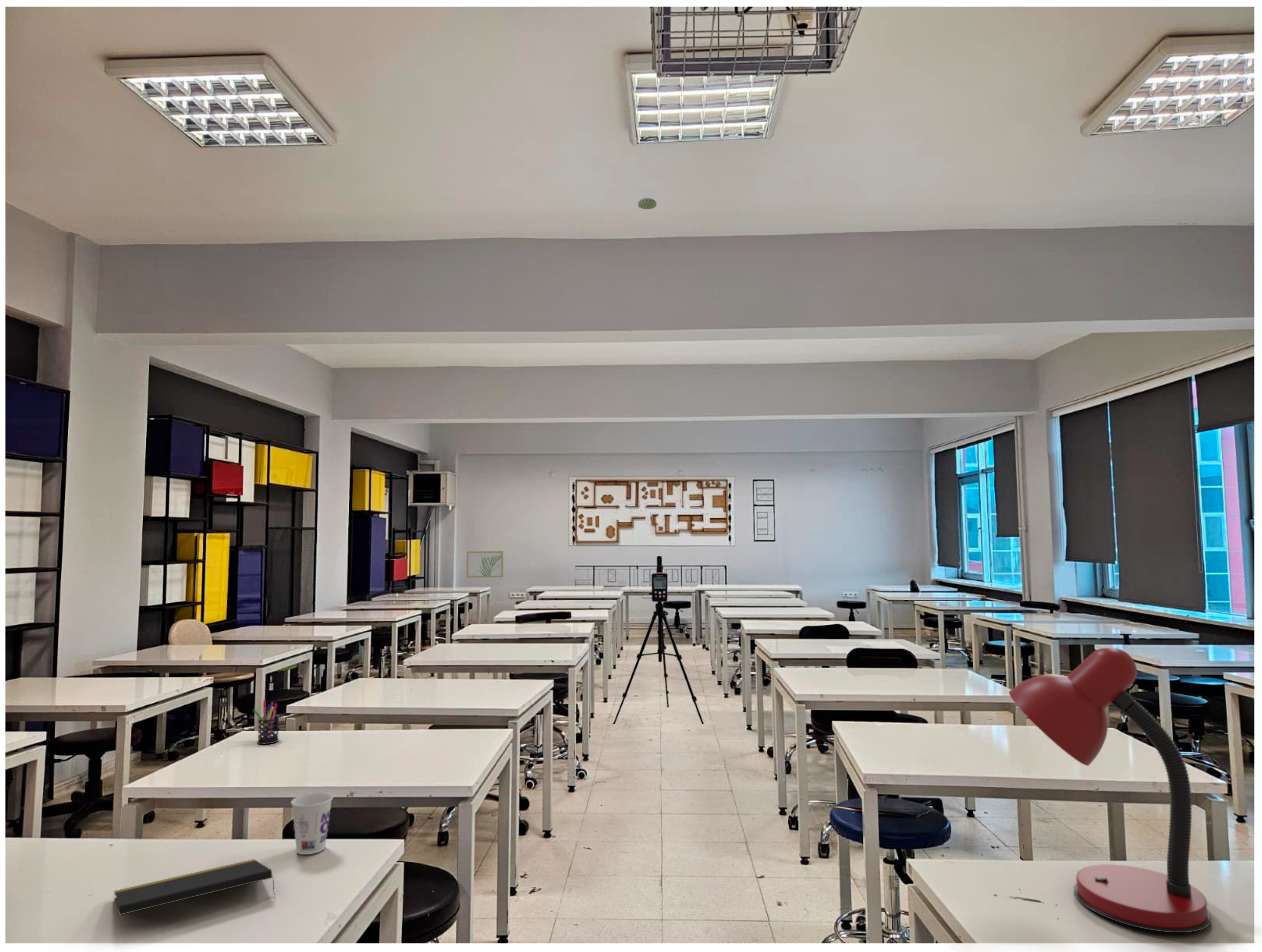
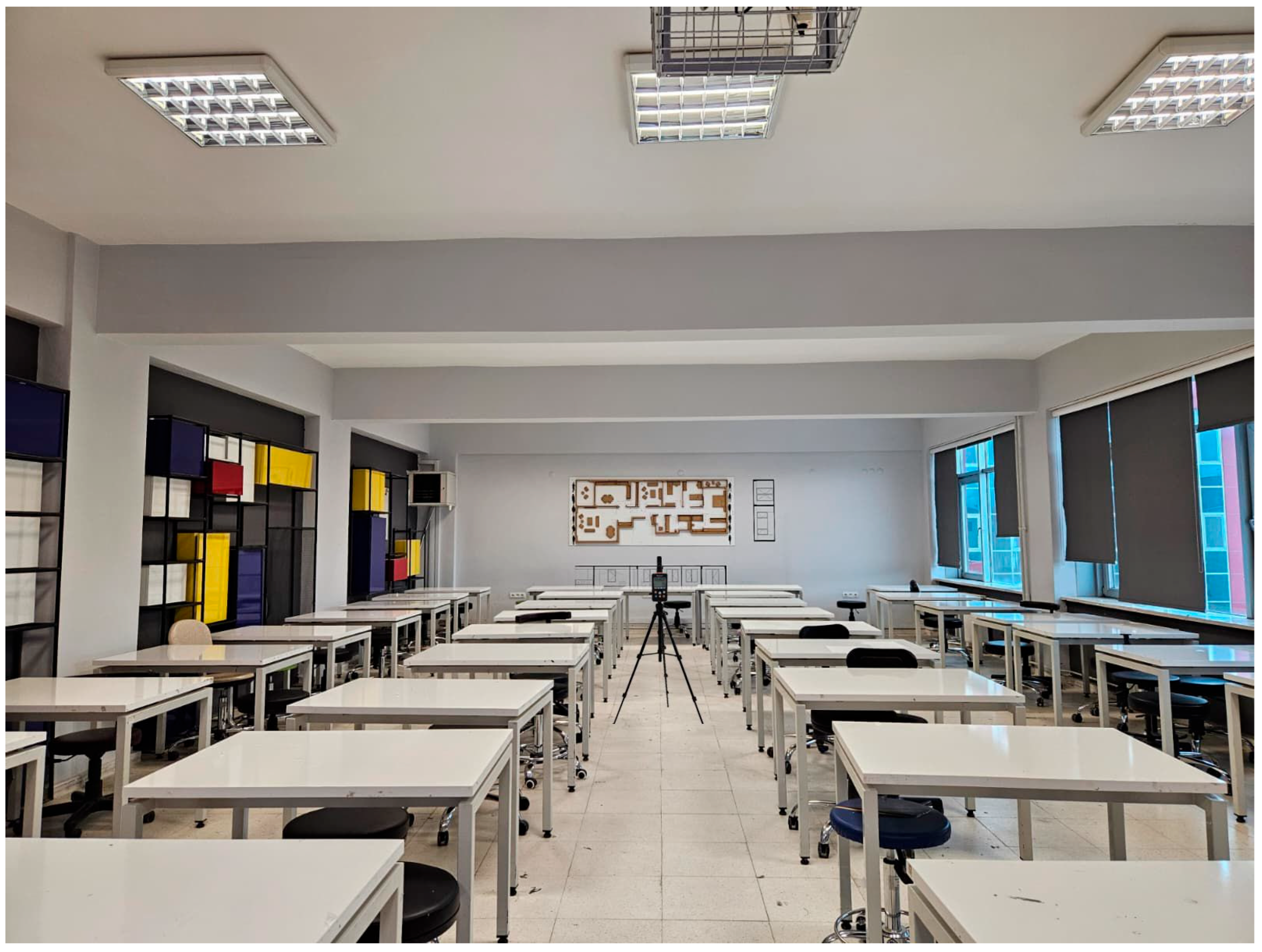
- cup (311, 824)
- smoke detector (647, 203)
- pen holder (265, 721)
- wall art (485, 564)
- desk lamp (1091, 763)
- notepad (193, 885)
